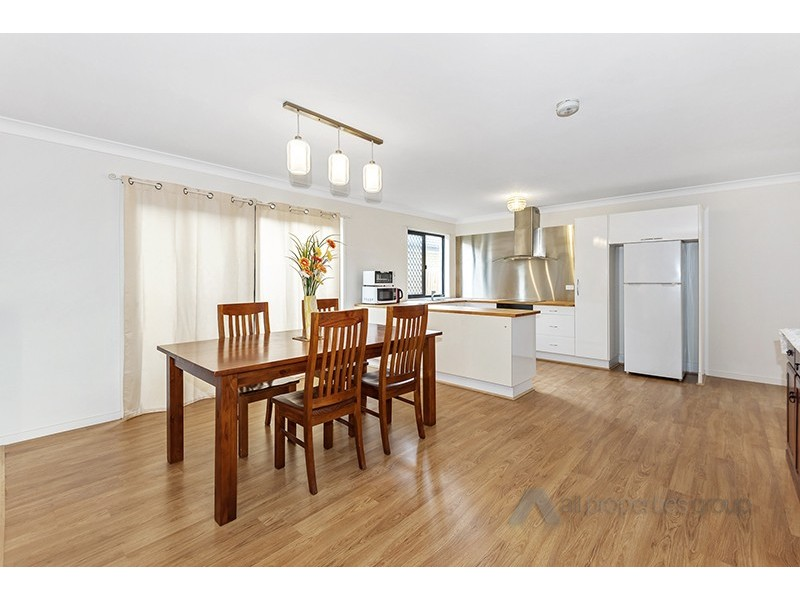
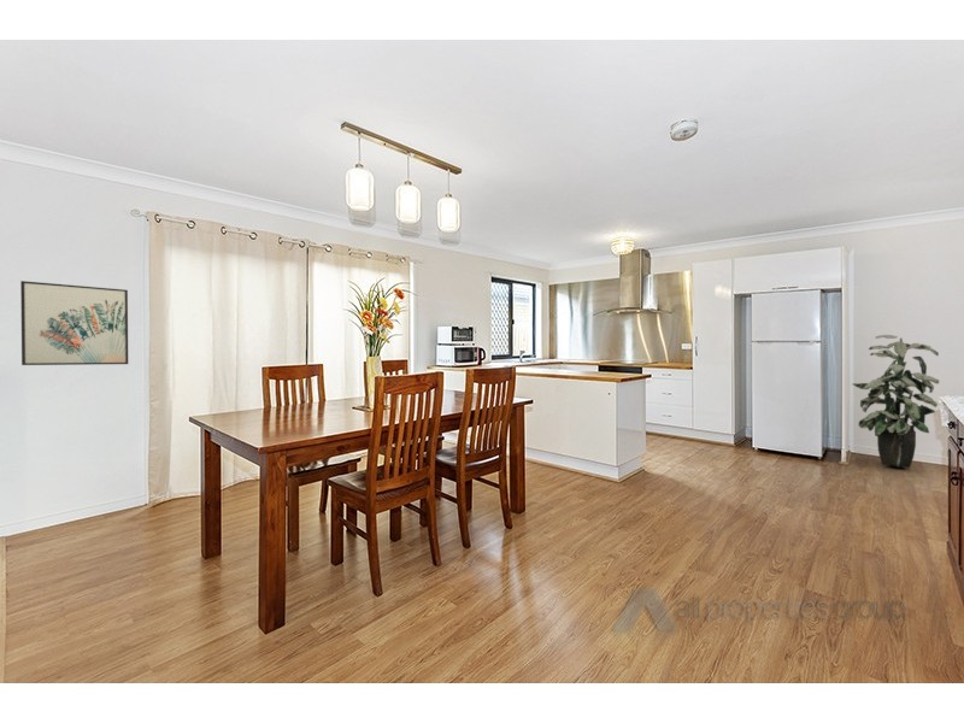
+ wall art (77, 325)
+ indoor plant (893, 400)
